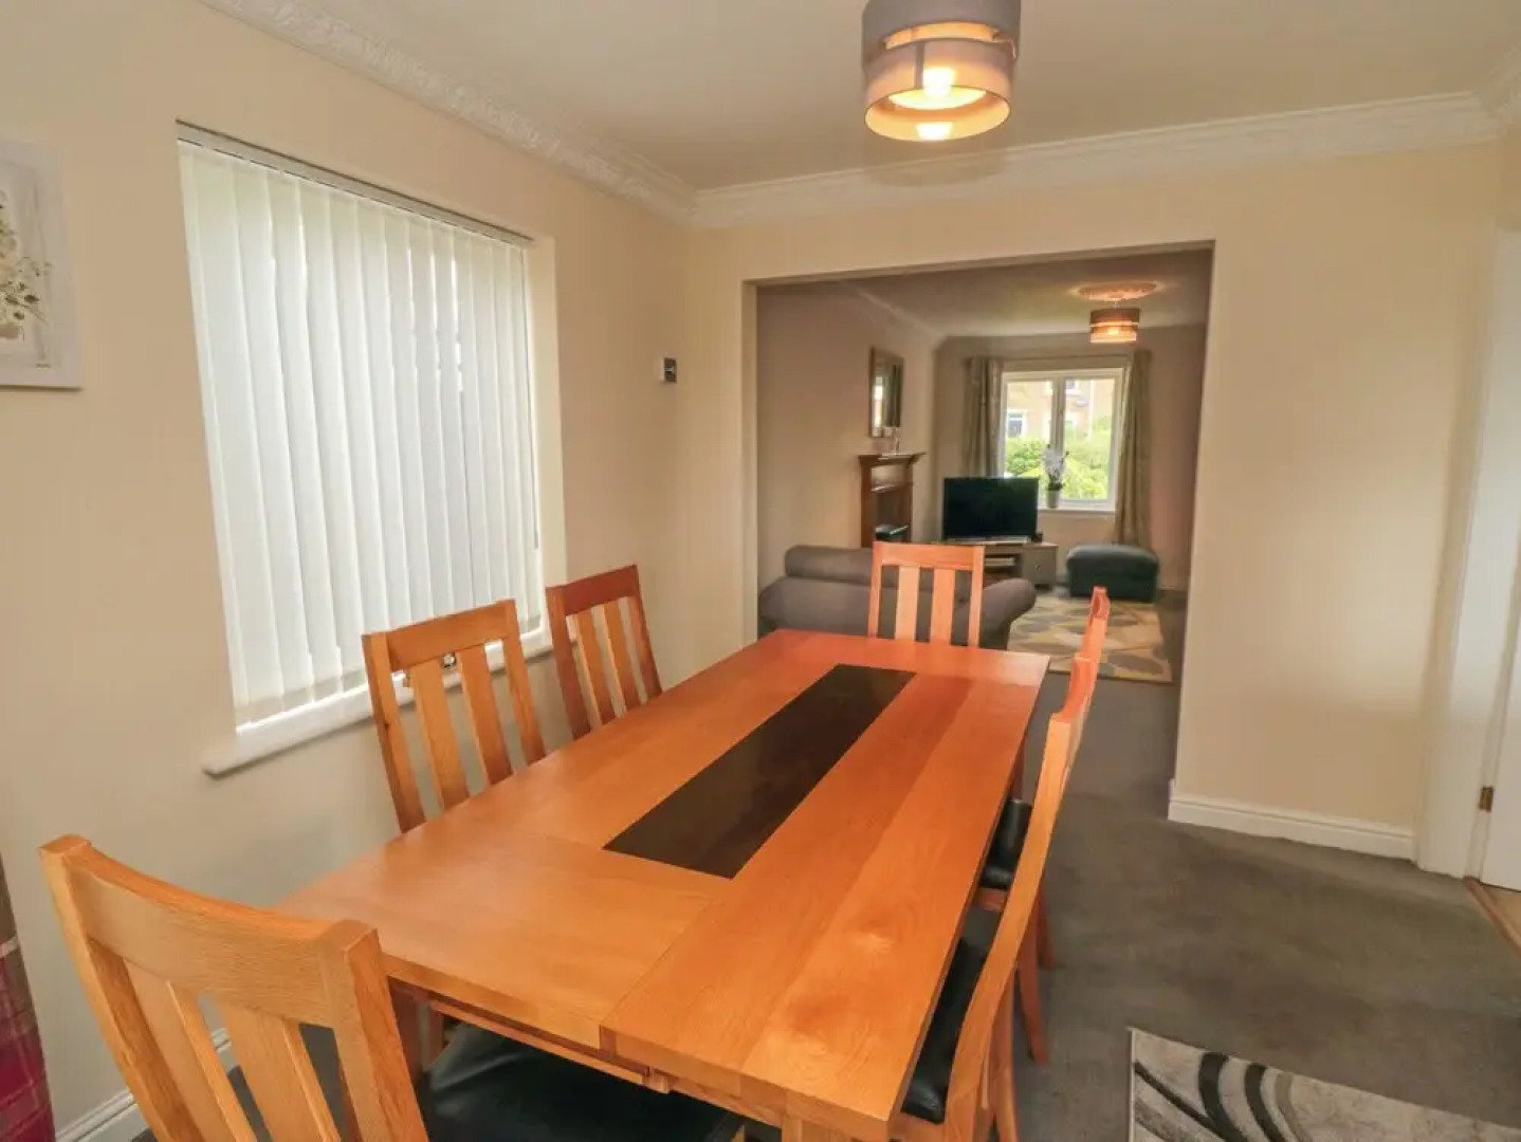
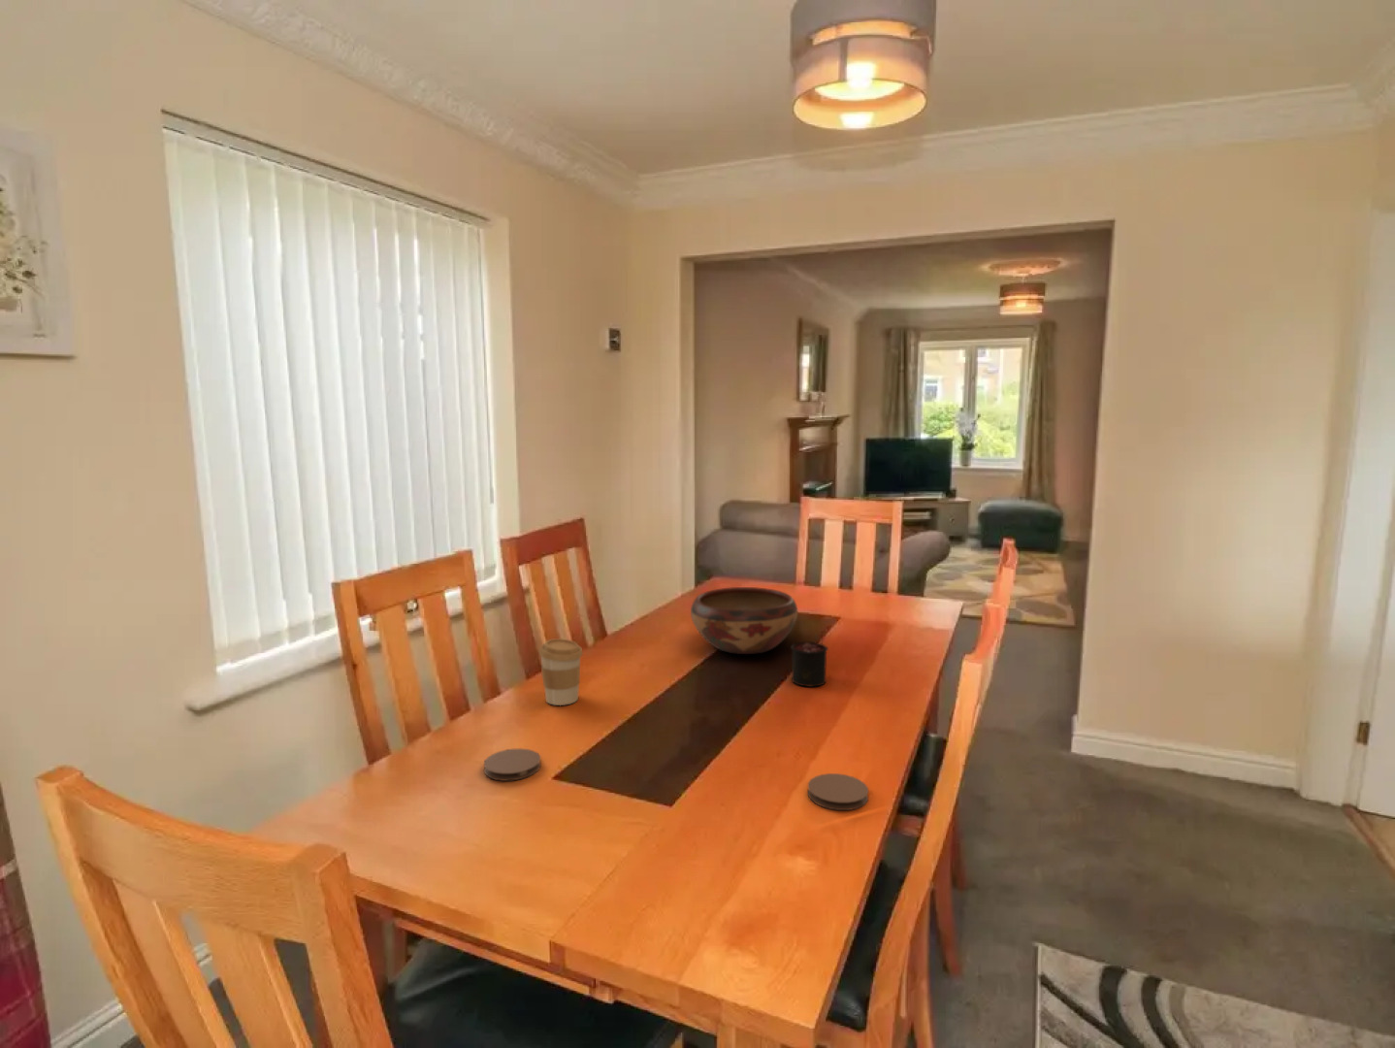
+ coaster (837, 790)
+ coaster (513, 764)
+ decorative bowl (743, 622)
+ candle (809, 656)
+ coffee cup (561, 670)
